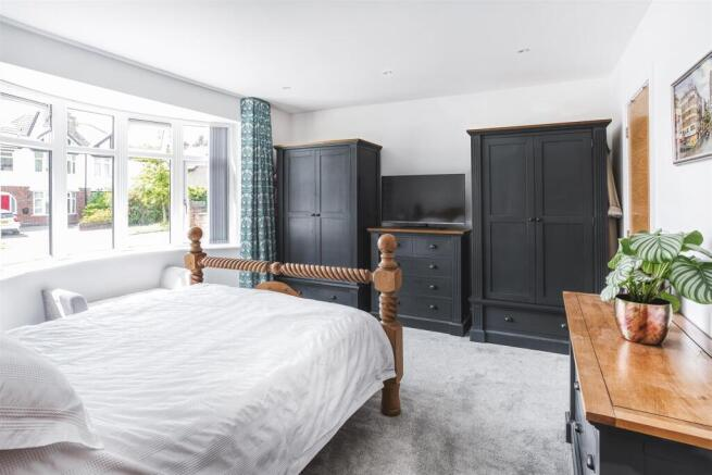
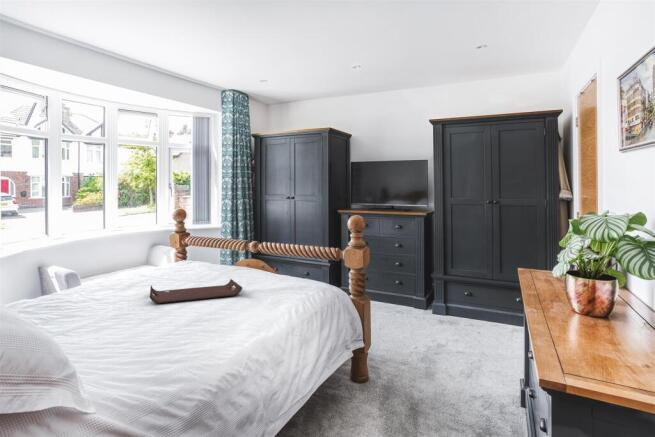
+ serving tray (195, 290)
